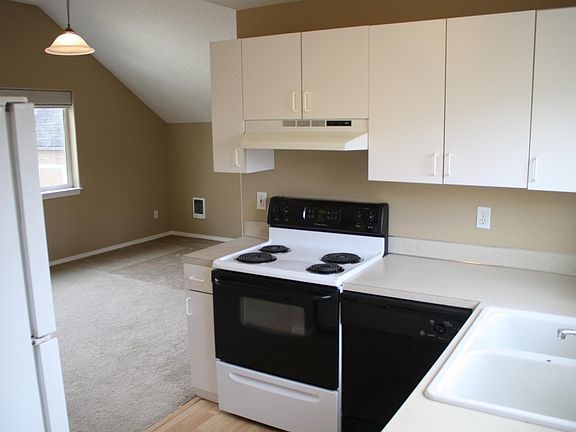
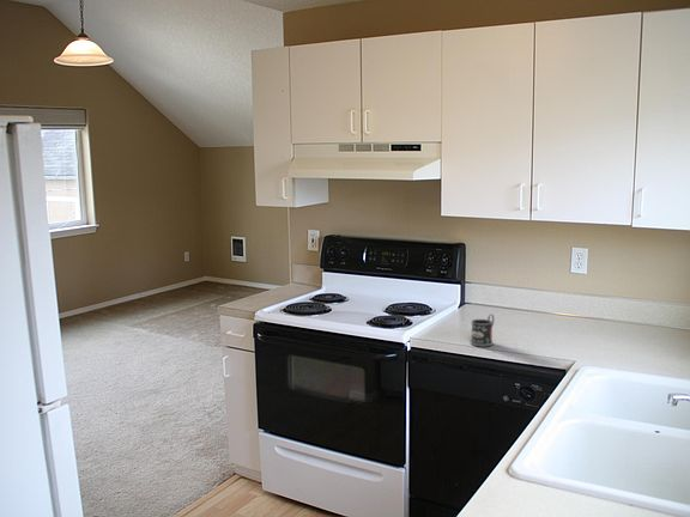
+ mug (484, 329)
